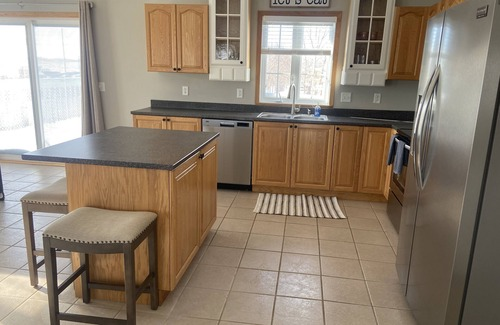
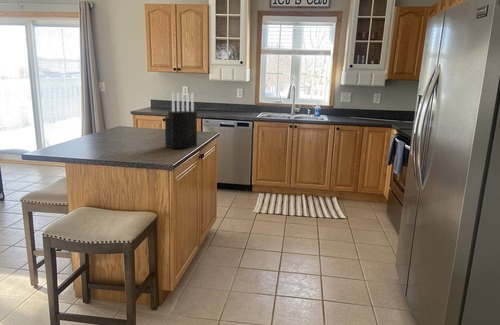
+ knife block (180, 119)
